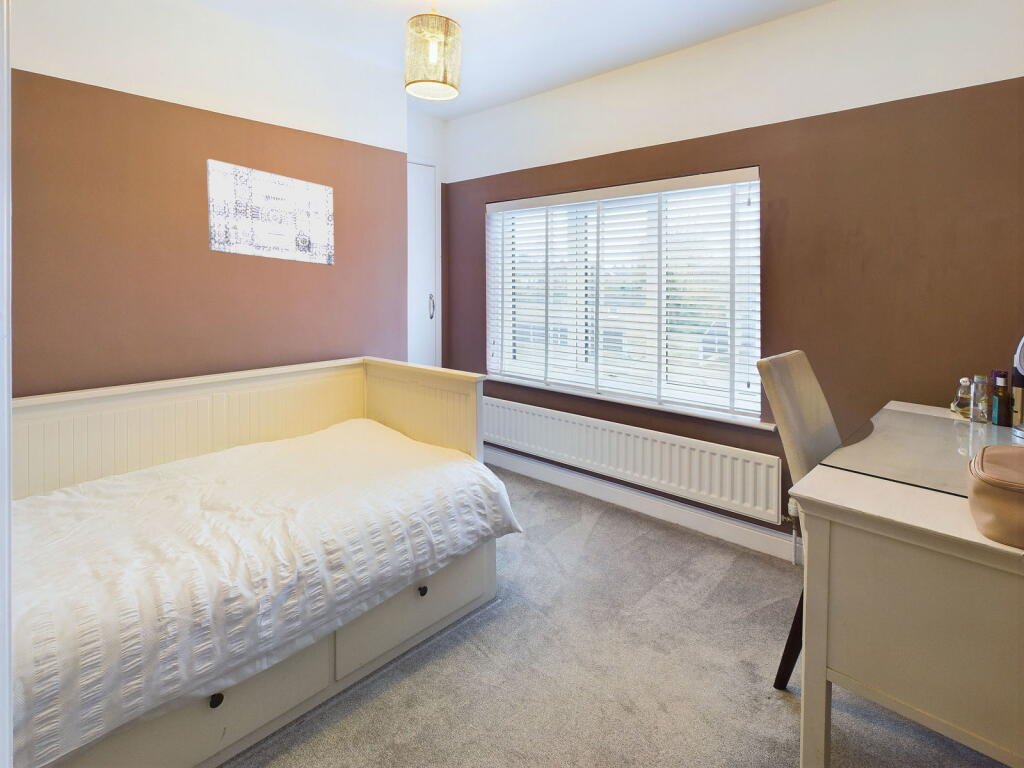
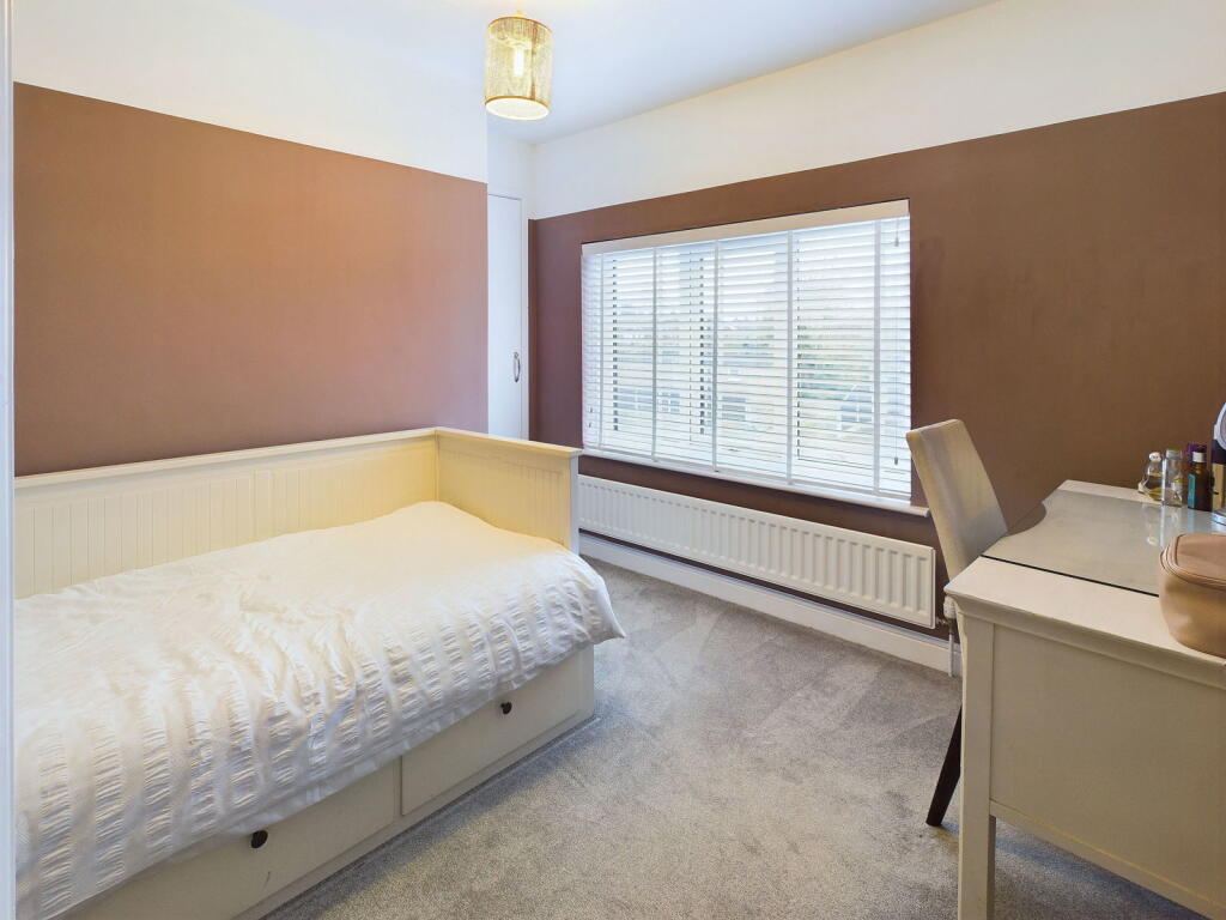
- wall art (275, 217)
